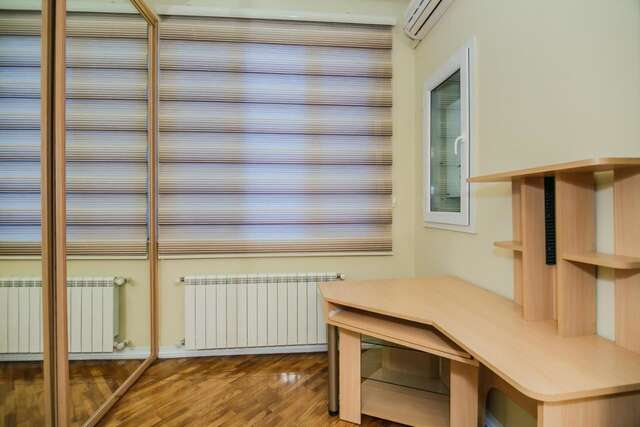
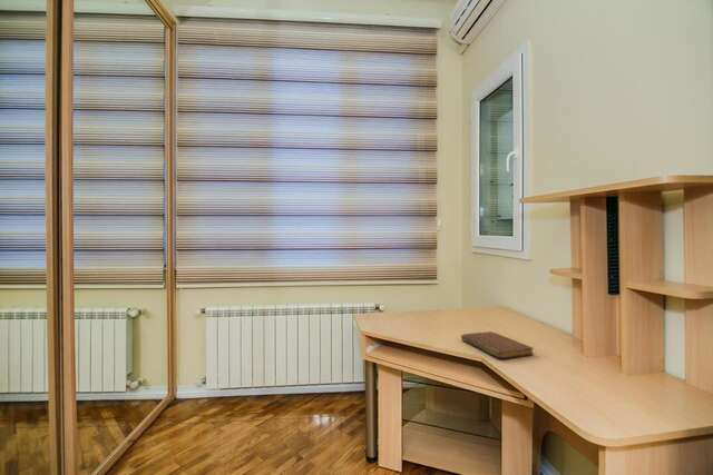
+ notebook (495, 344)
